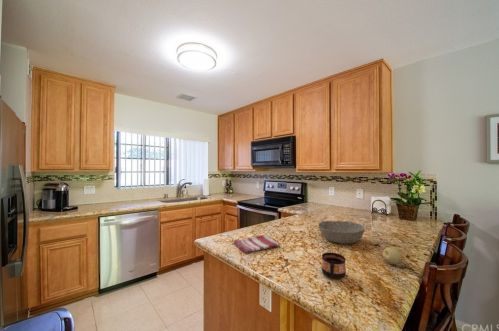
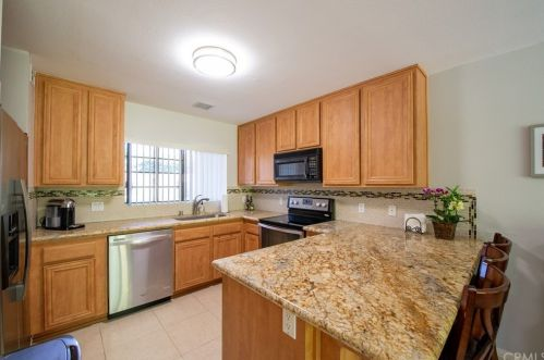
- bowl (340, 232)
- cup (332, 266)
- dish towel (256, 242)
- fruit (392, 256)
